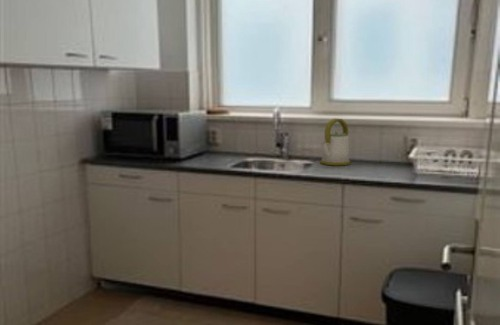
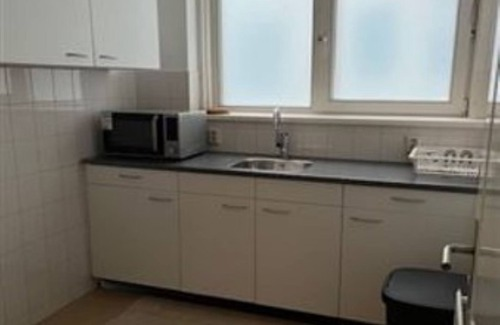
- kettle (334, 141)
